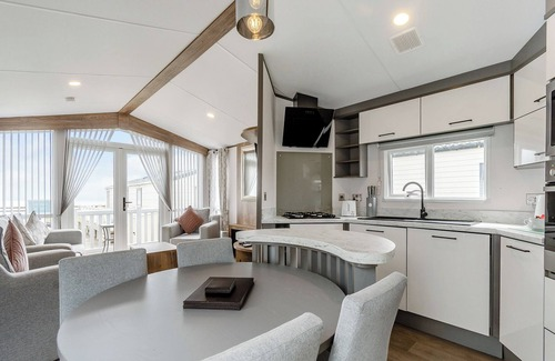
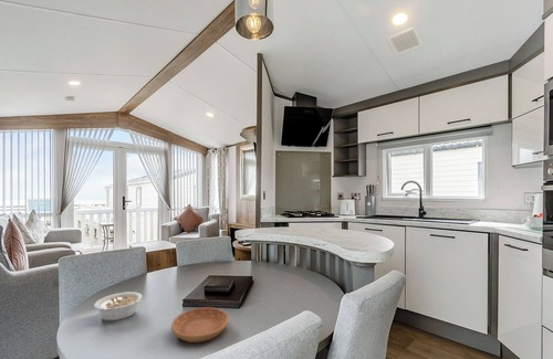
+ legume (121, 305)
+ saucer (200, 325)
